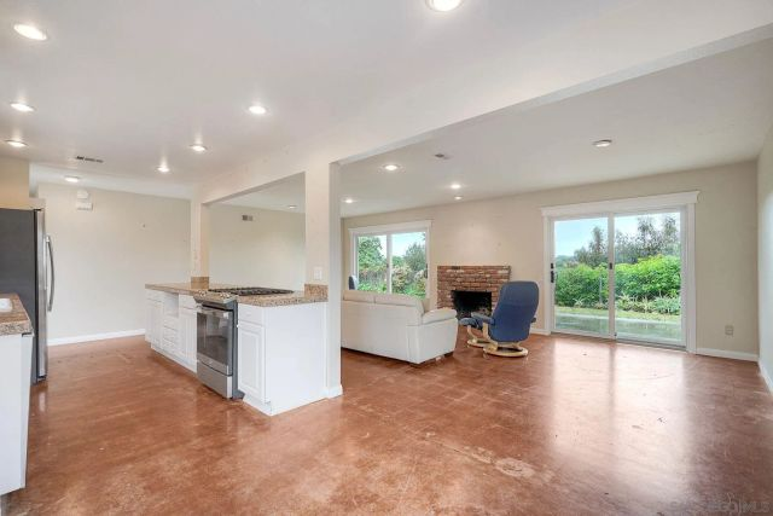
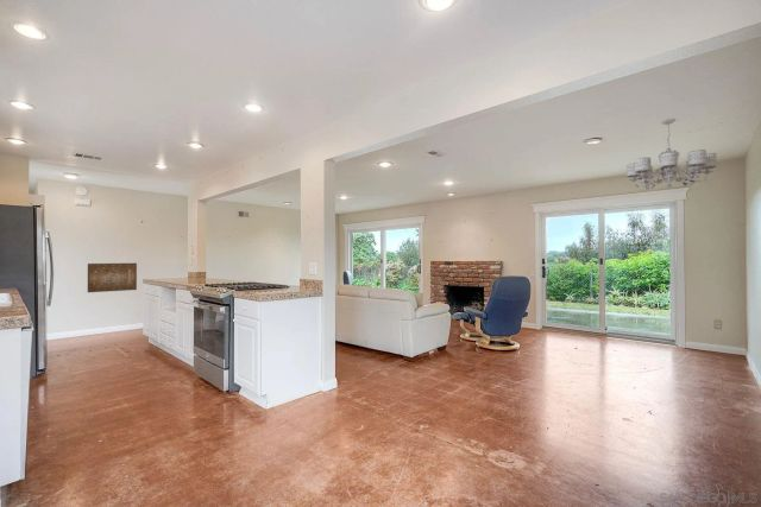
+ chandelier (668, 154)
+ wall art (113, 277)
